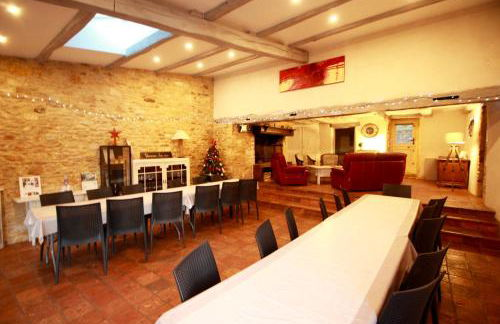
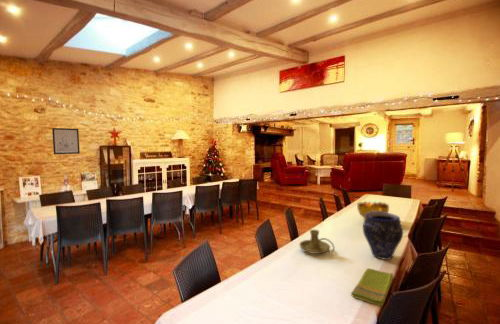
+ candle holder (317, 241)
+ wall art (66, 141)
+ decorative bowl (372, 211)
+ dish towel (373, 283)
+ vase (381, 235)
